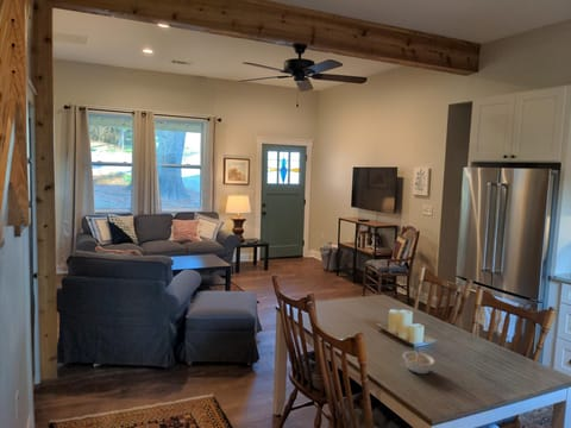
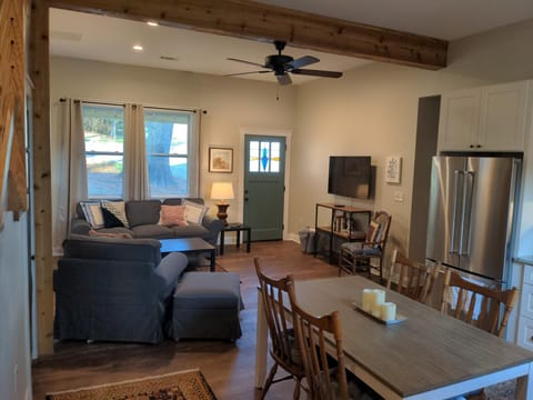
- legume (416, 361)
